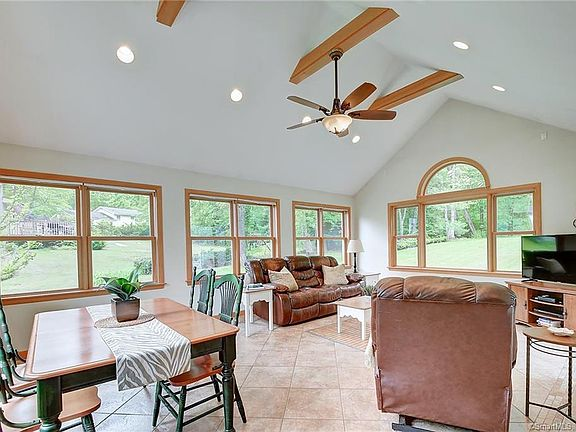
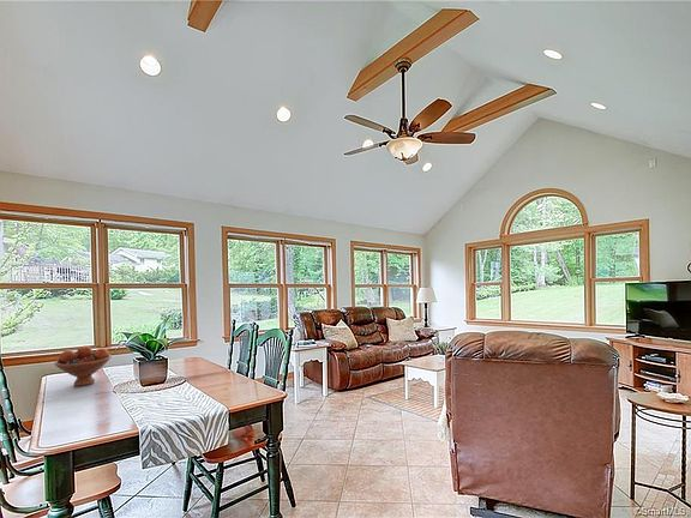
+ fruit bowl (84, 366)
